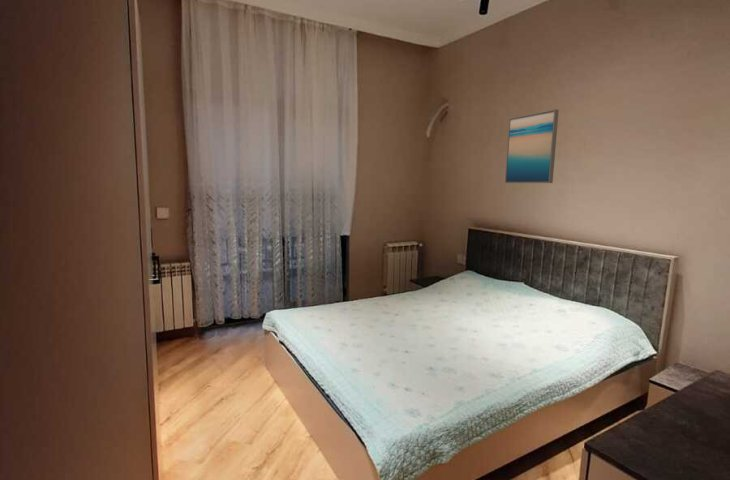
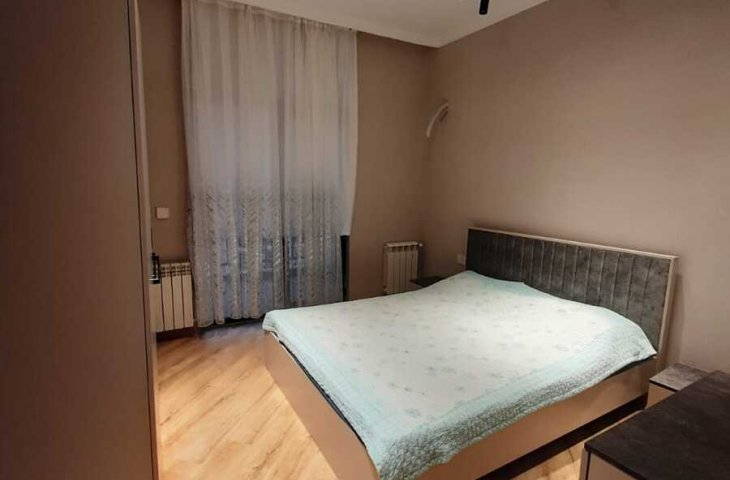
- wall art (529, 149)
